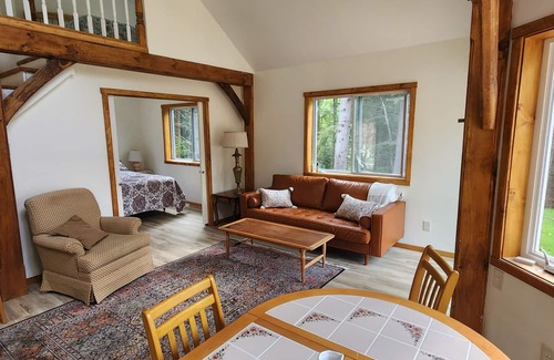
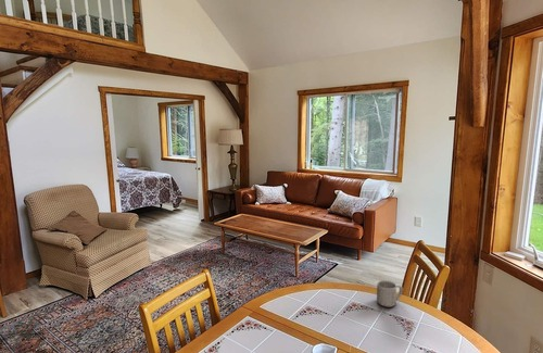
+ mug (390, 292)
